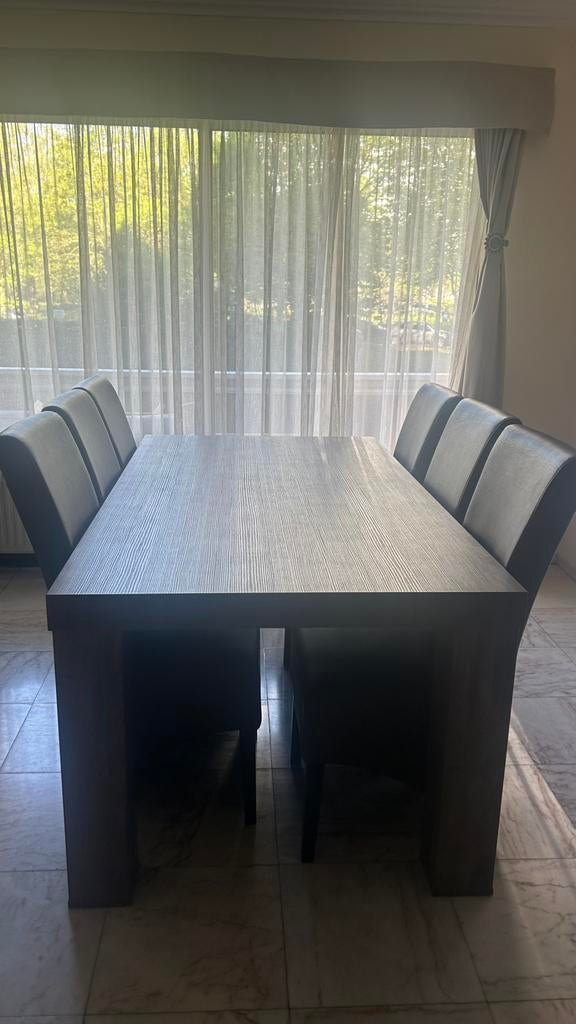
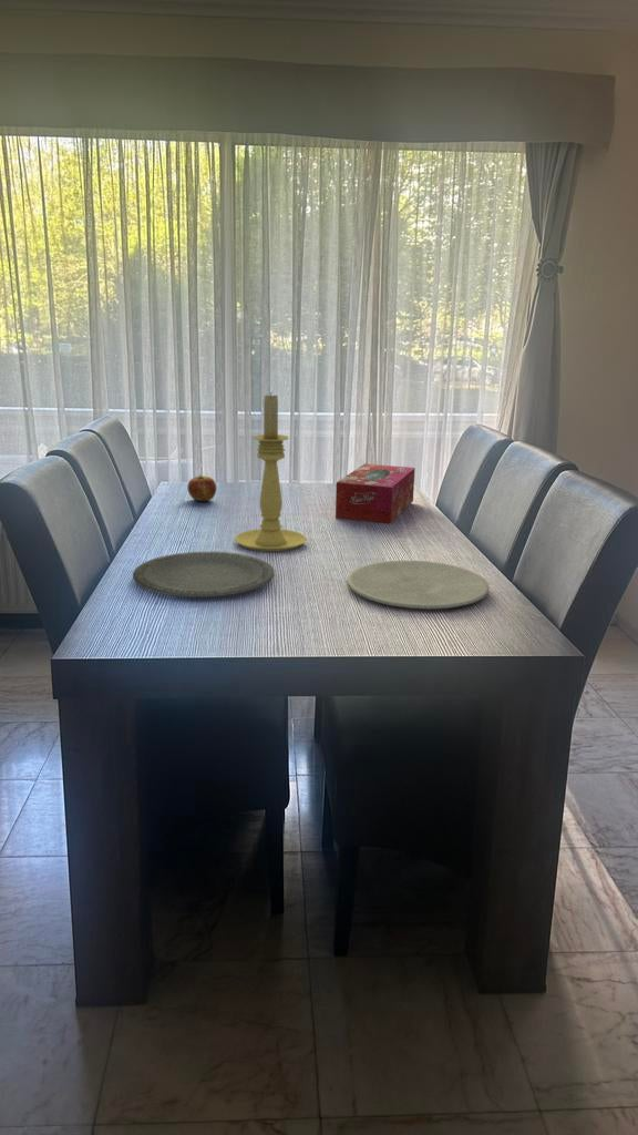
+ tissue box (377, 492)
+ apple (202, 487)
+ plate (416, 584)
+ candle holder (270, 469)
+ plate (204, 574)
